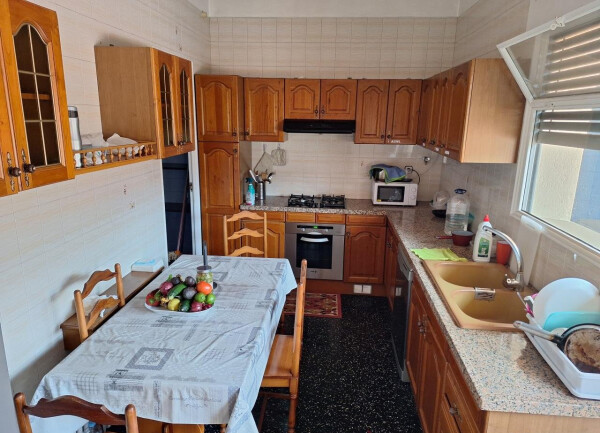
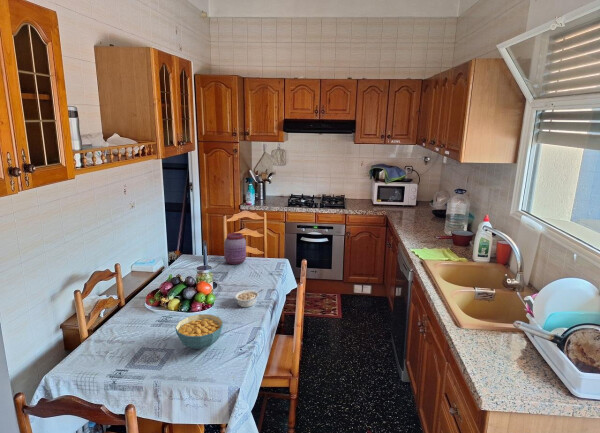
+ cereal bowl (200, 335)
+ legume (247, 298)
+ jar (235, 248)
